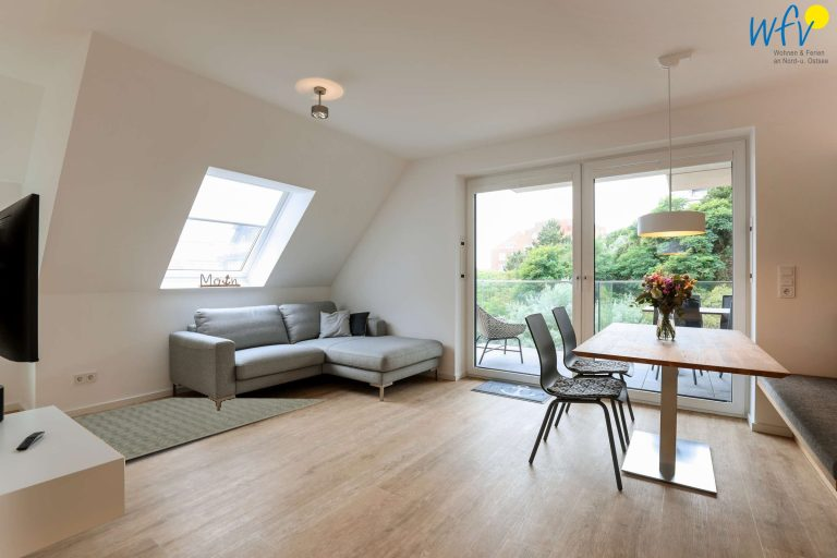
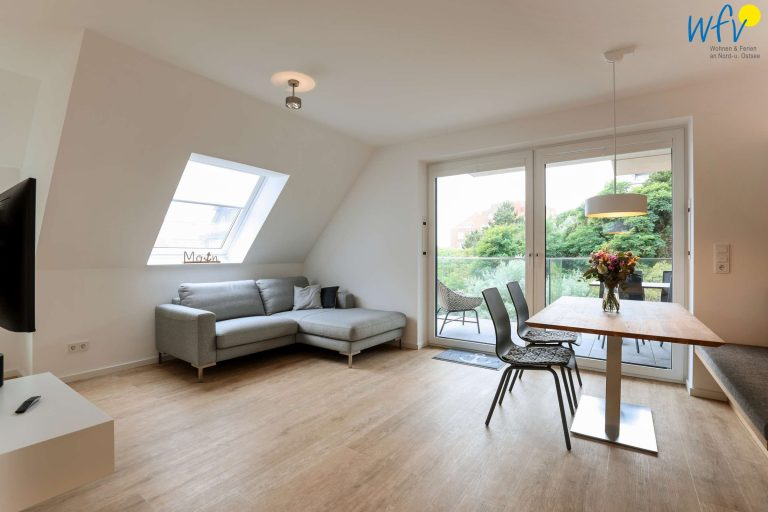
- rug (197, 411)
